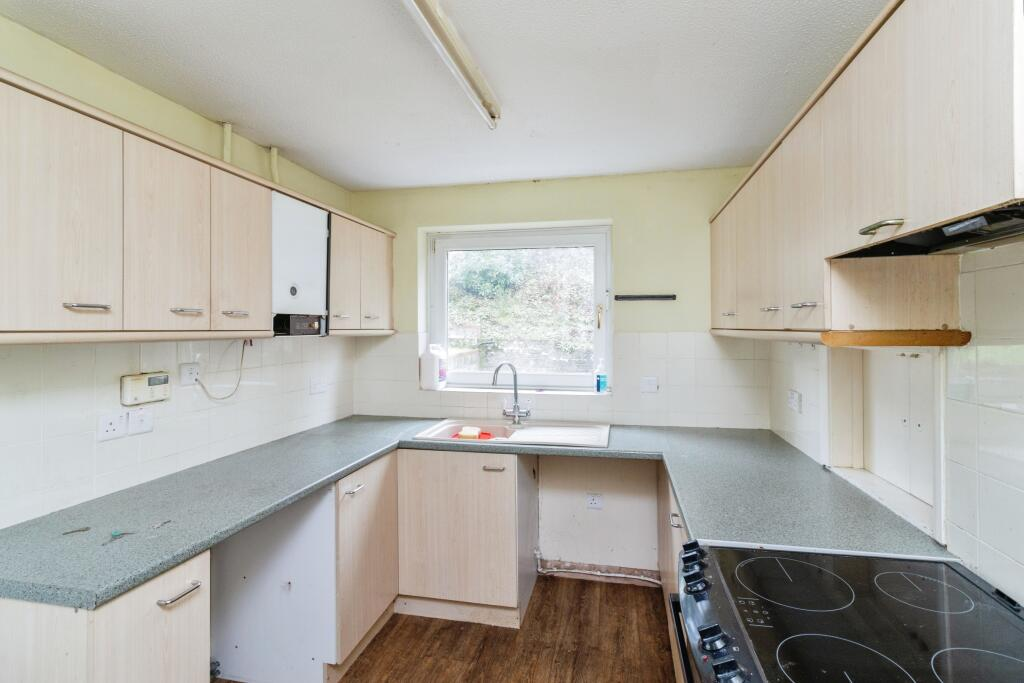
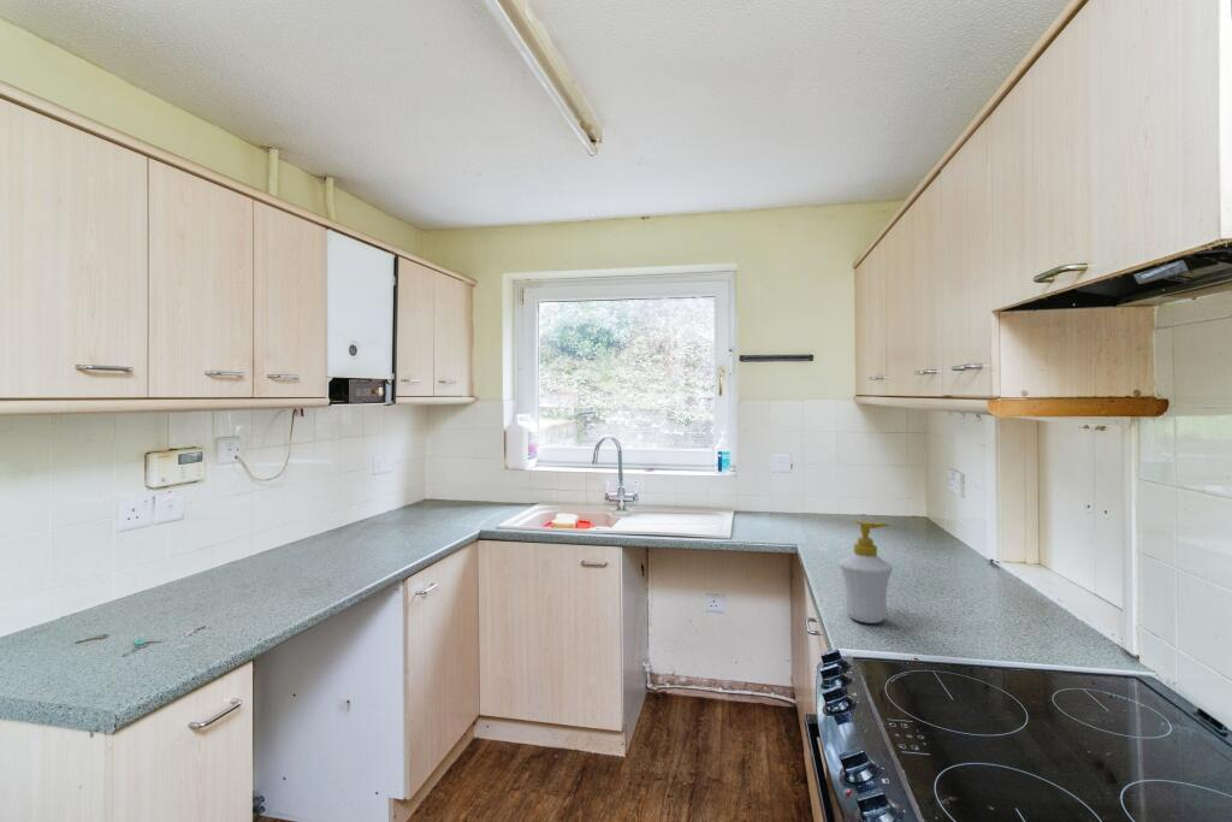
+ soap bottle (865, 569)
